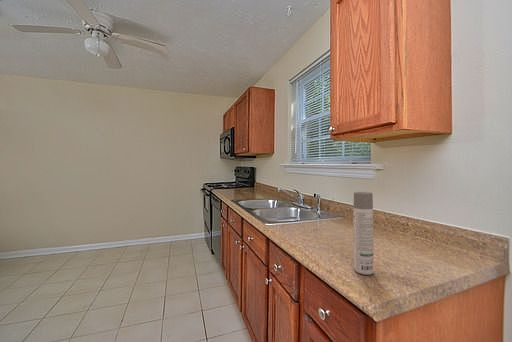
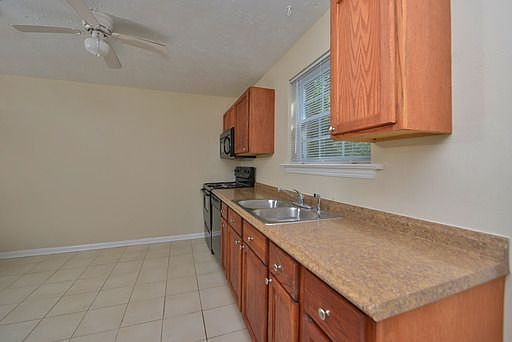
- spray bottle (363, 231)
